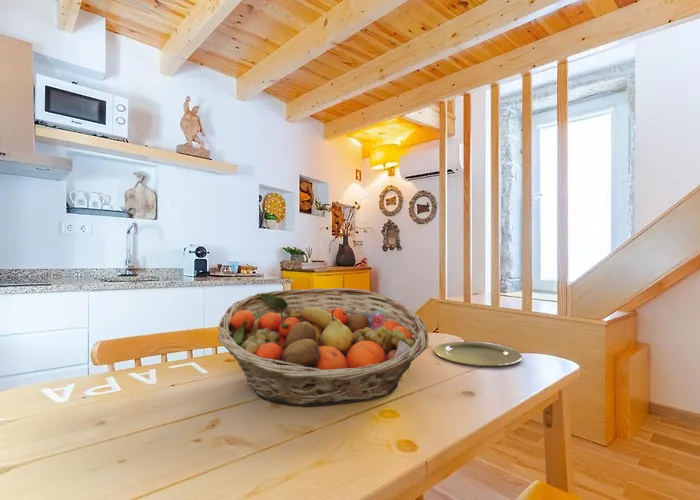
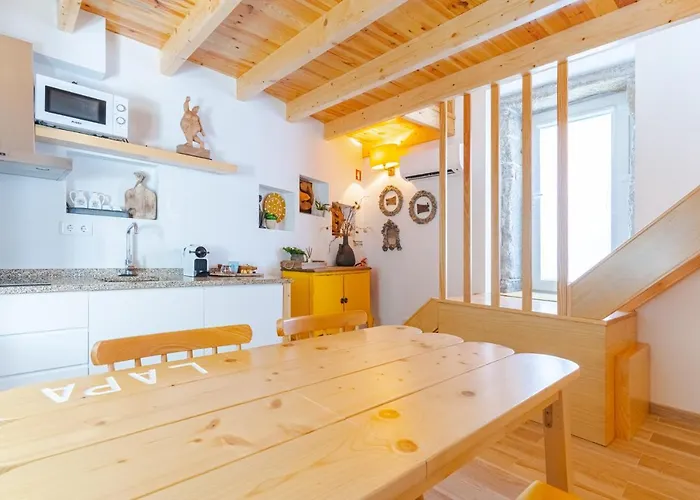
- plate (476, 353)
- fruit basket (325, 337)
